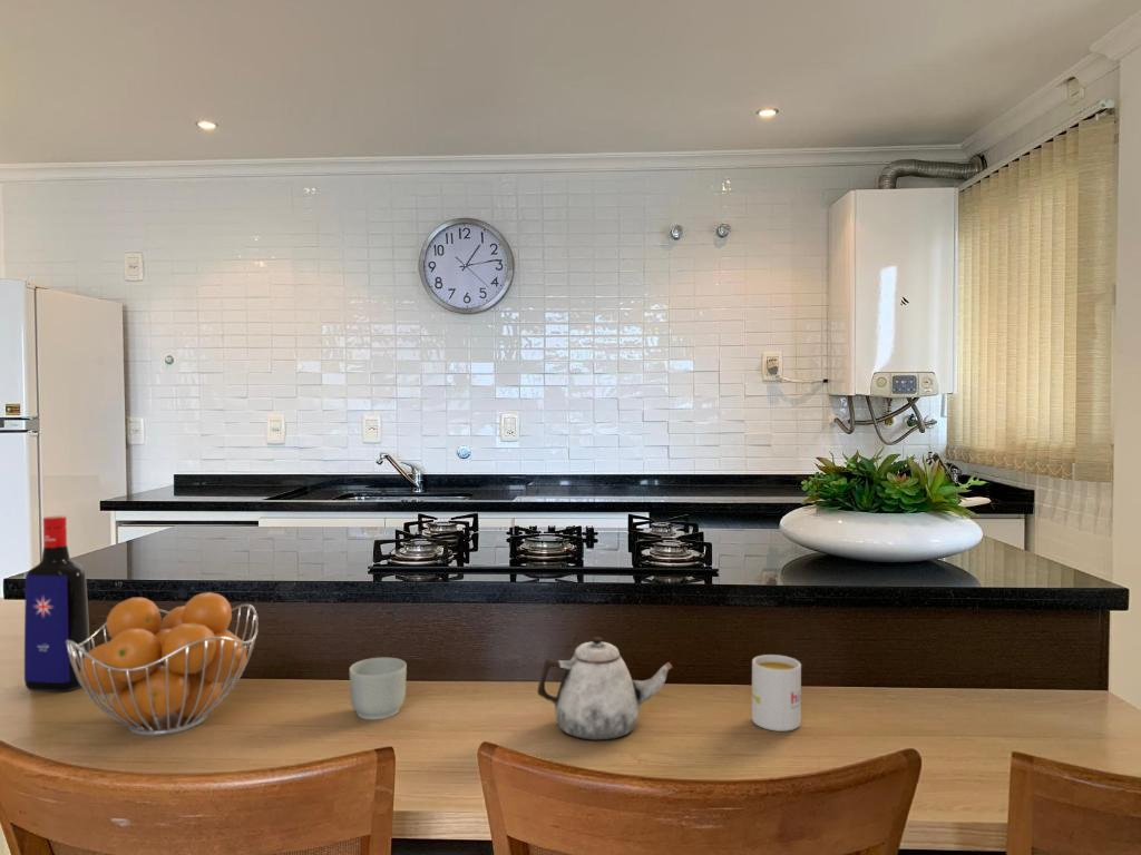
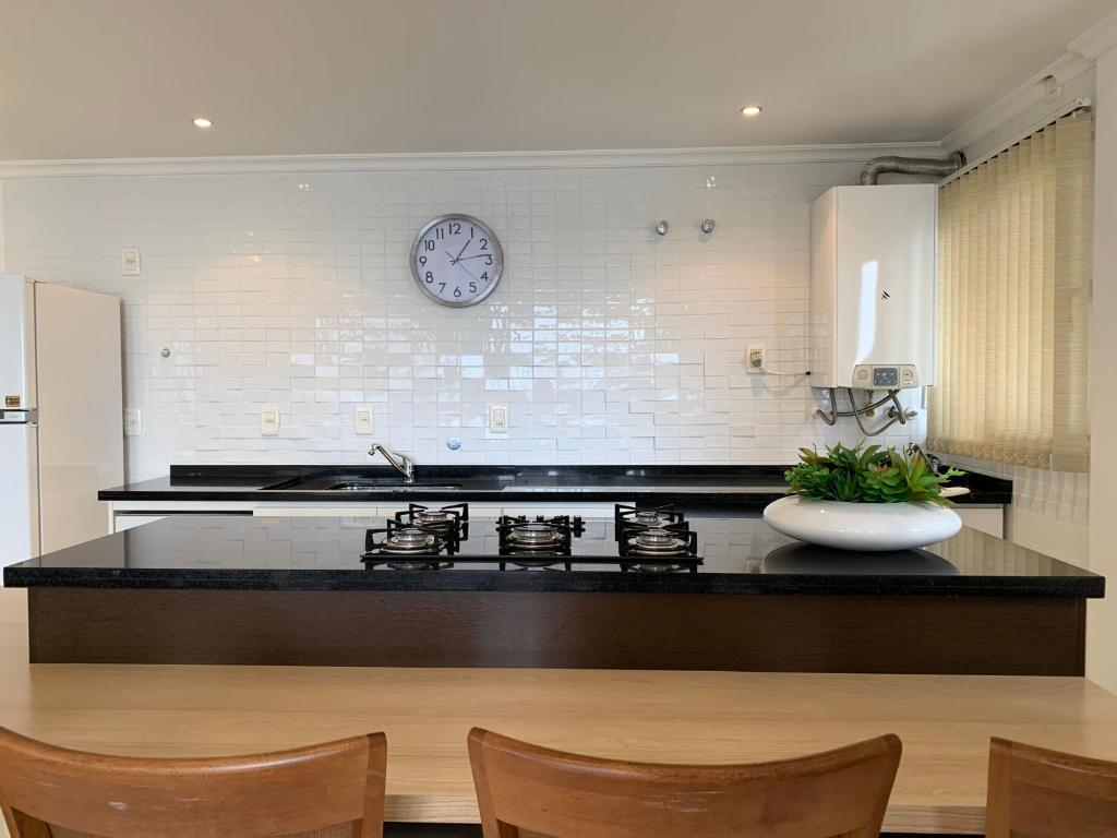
- liquor bottle (56, 601)
- fruit basket (167, 659)
- mug (773, 688)
- mug (381, 686)
- teapot (605, 681)
